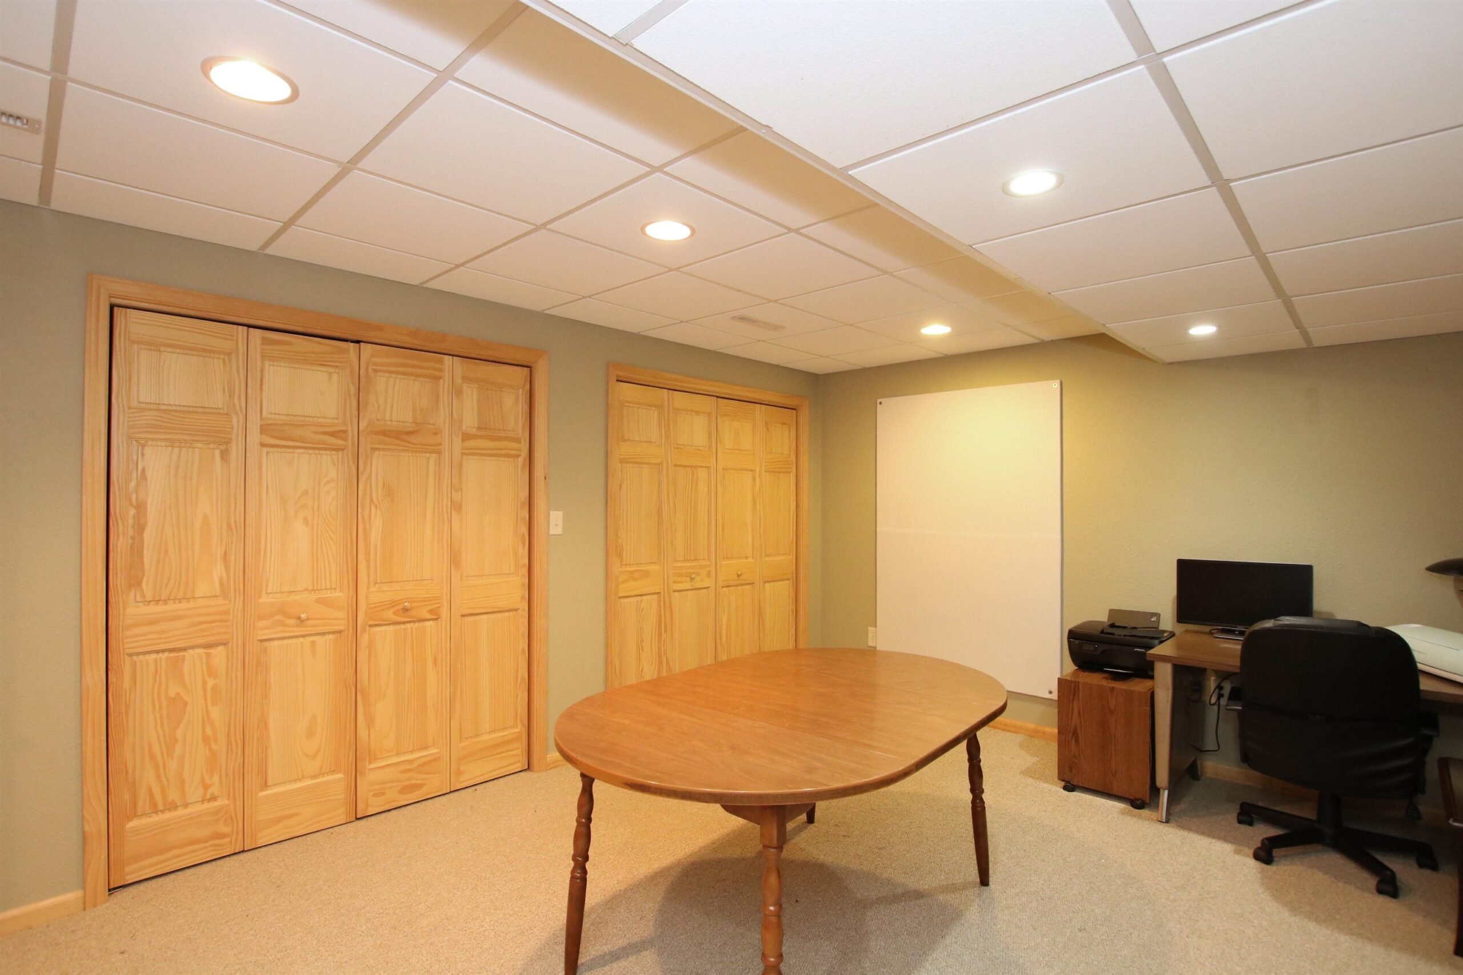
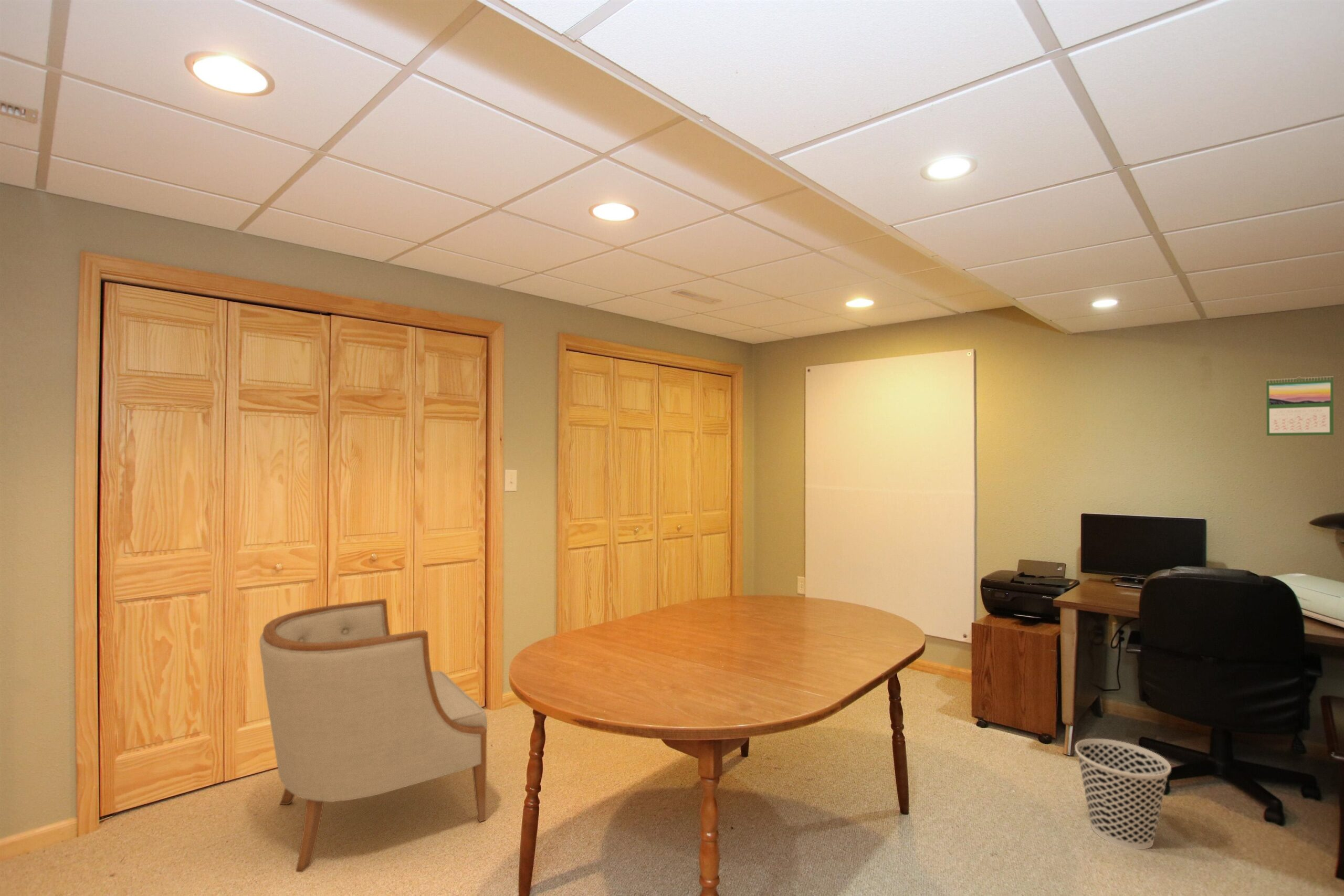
+ wastebasket (1121, 795)
+ chair (370, 714)
+ calendar (1299, 406)
